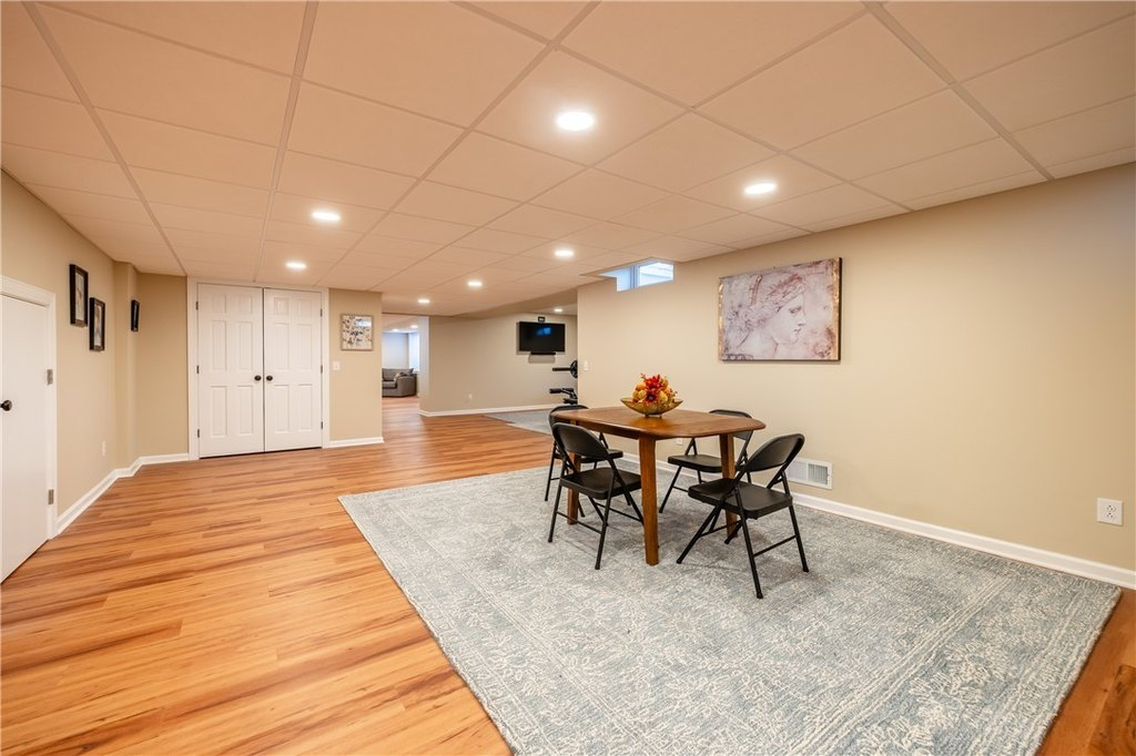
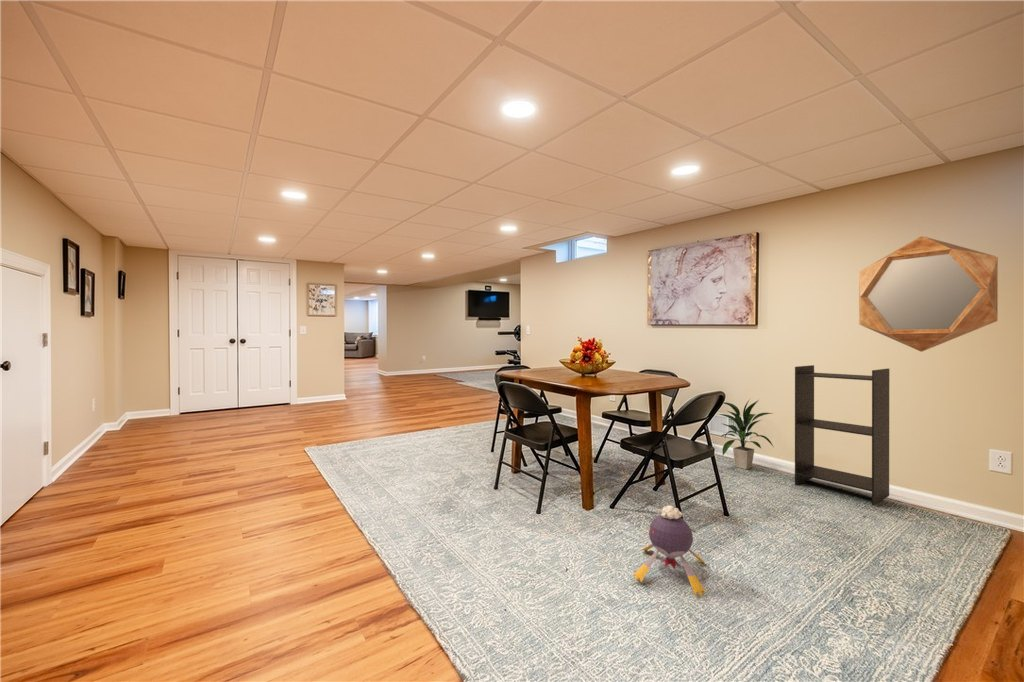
+ home mirror (919, 293)
+ indoor plant (740, 432)
+ plush toy (670, 538)
+ bookshelf (840, 429)
